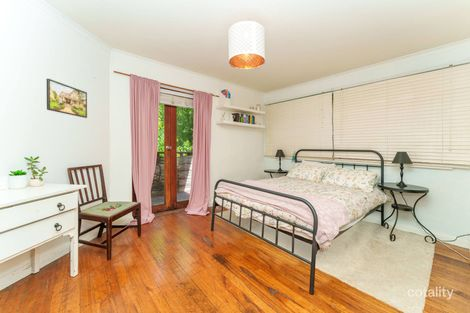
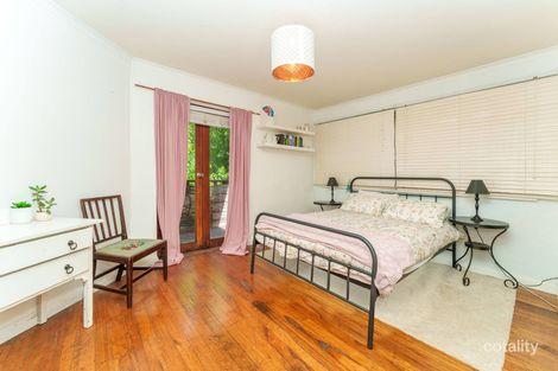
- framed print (68, 100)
